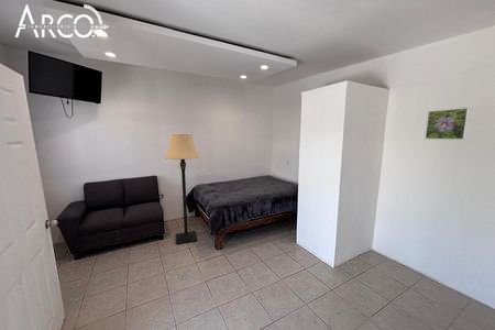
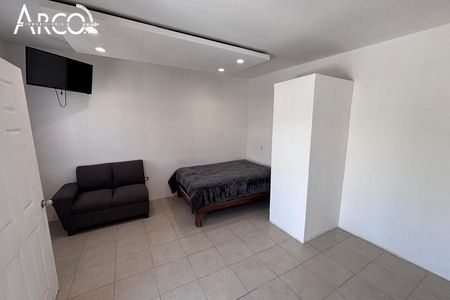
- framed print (446, 124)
- lamp (184, 187)
